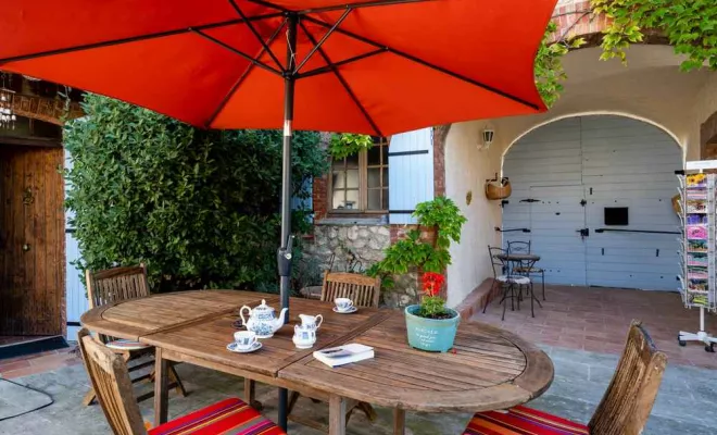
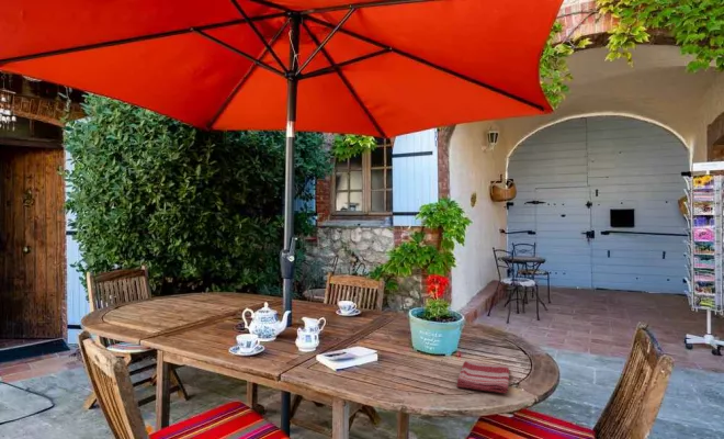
+ dish towel (484, 374)
